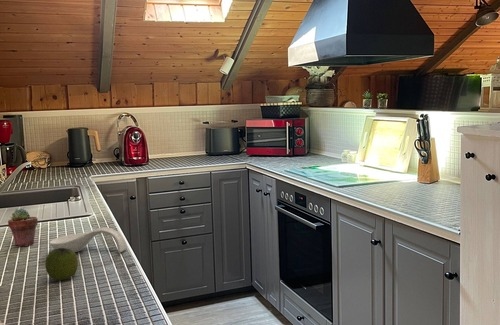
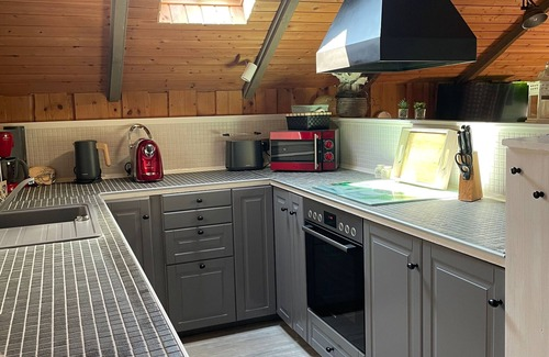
- potted succulent (23, 226)
- spoon rest (87, 239)
- apple (61, 263)
